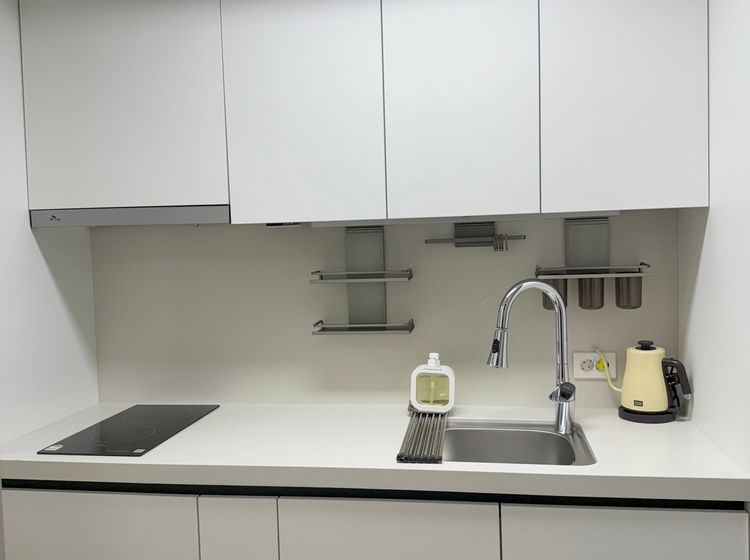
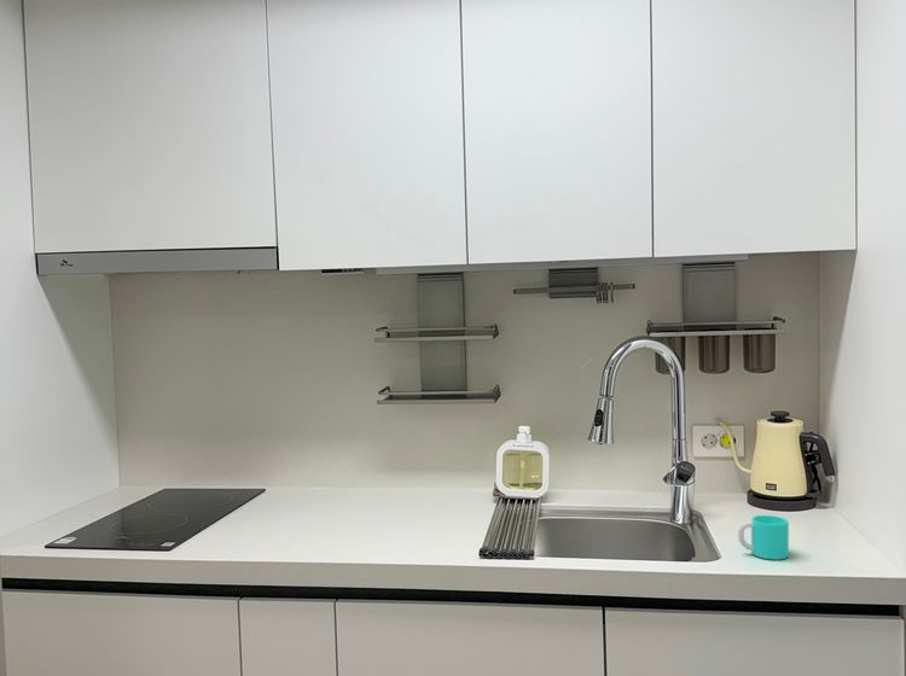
+ cup (762, 536)
